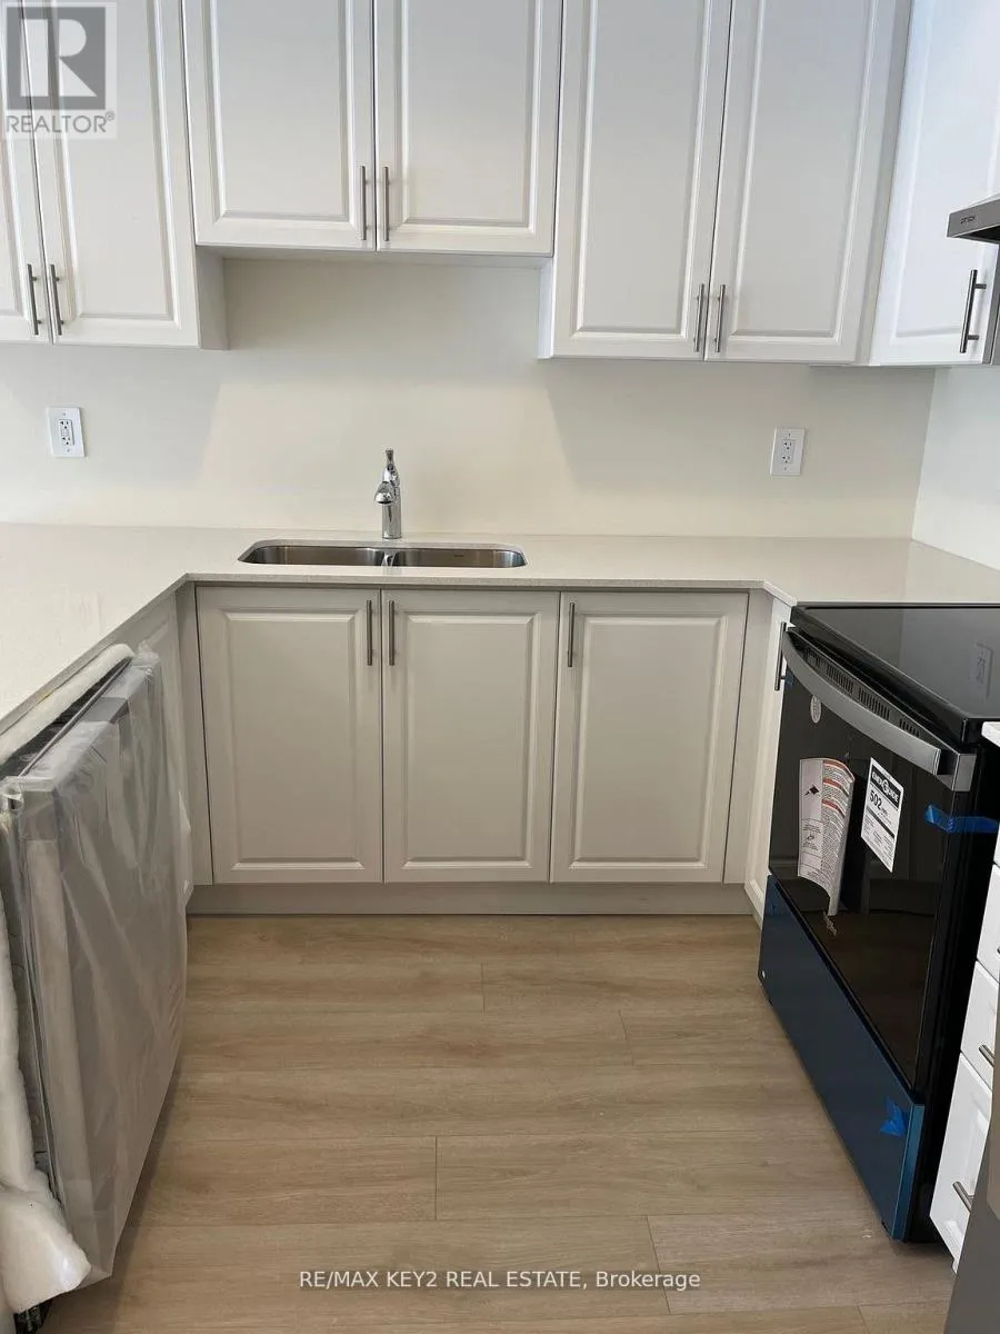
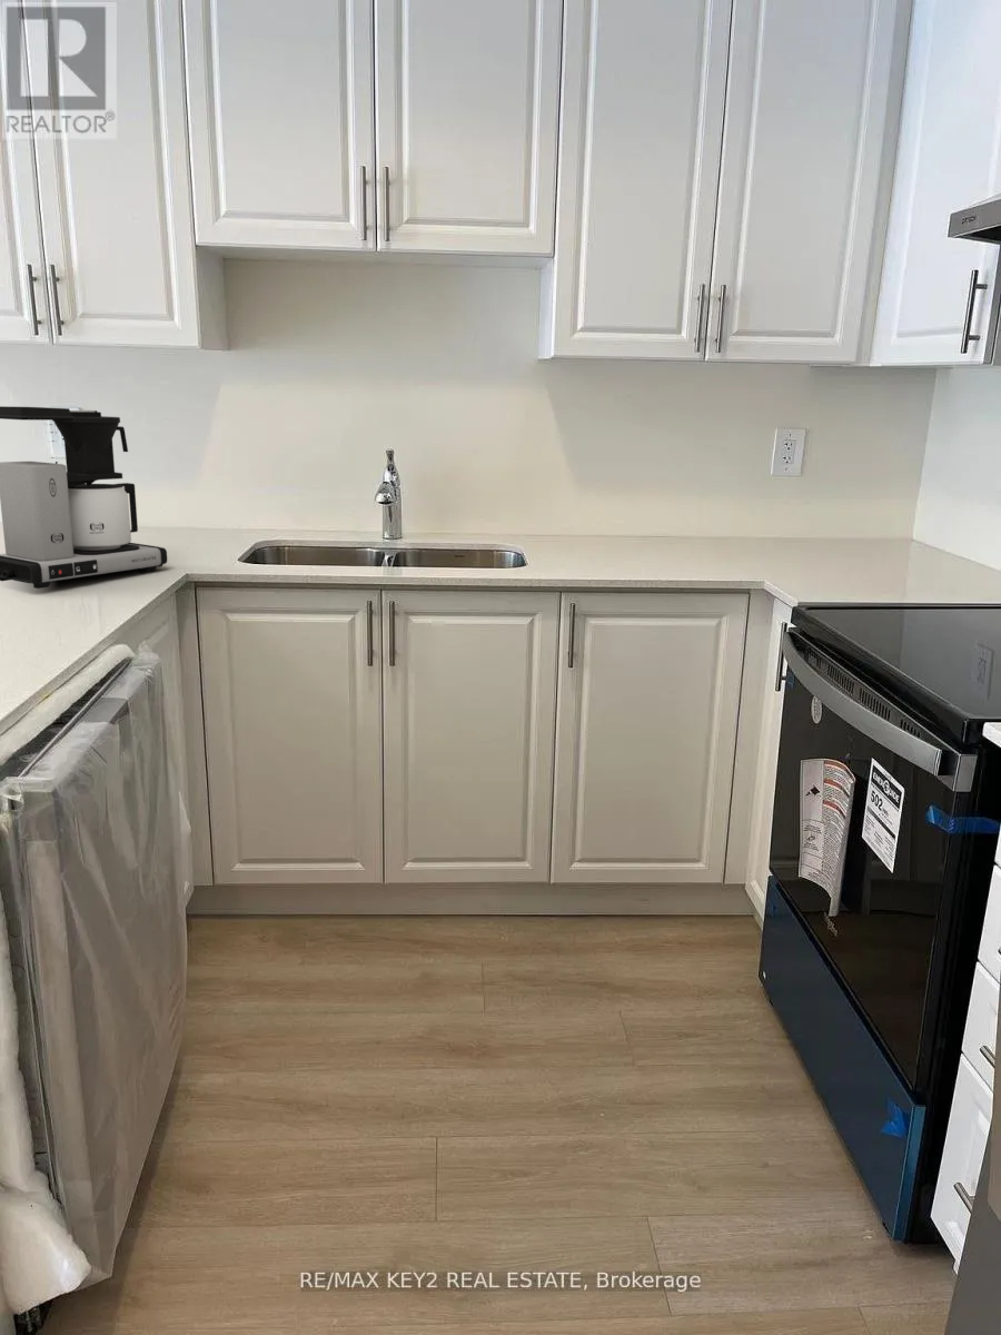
+ coffee maker (72, 493)
